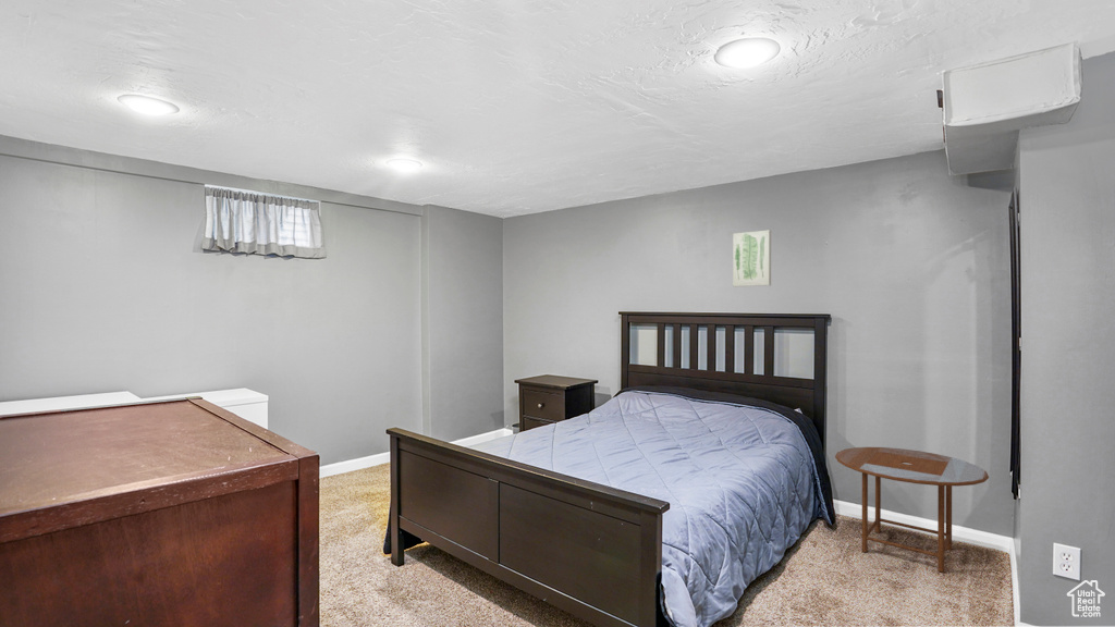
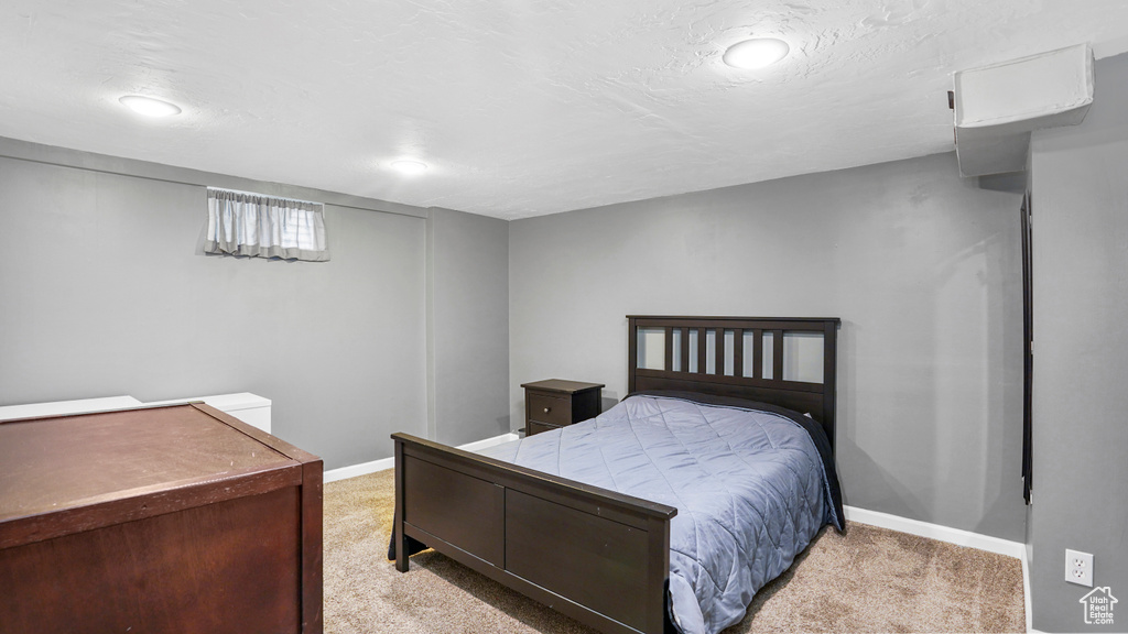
- wall art (751, 259)
- side table (900, 522)
